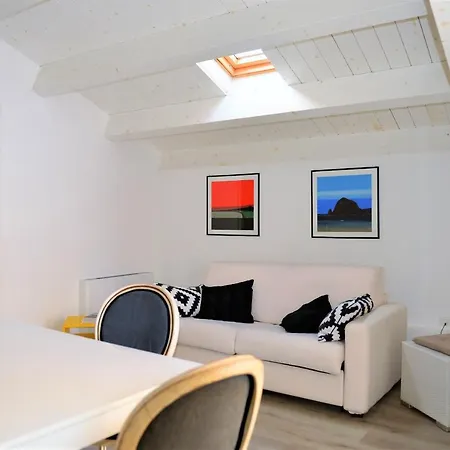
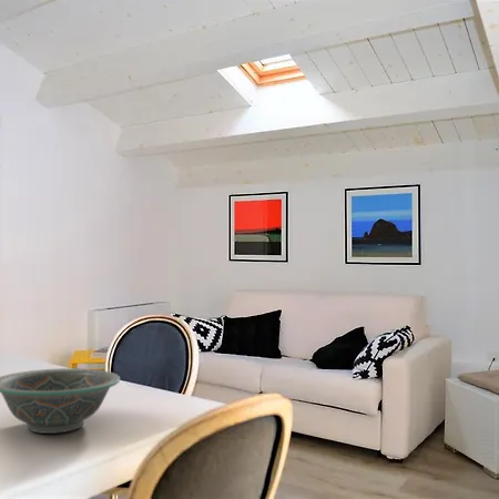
+ decorative bowl (57, 403)
